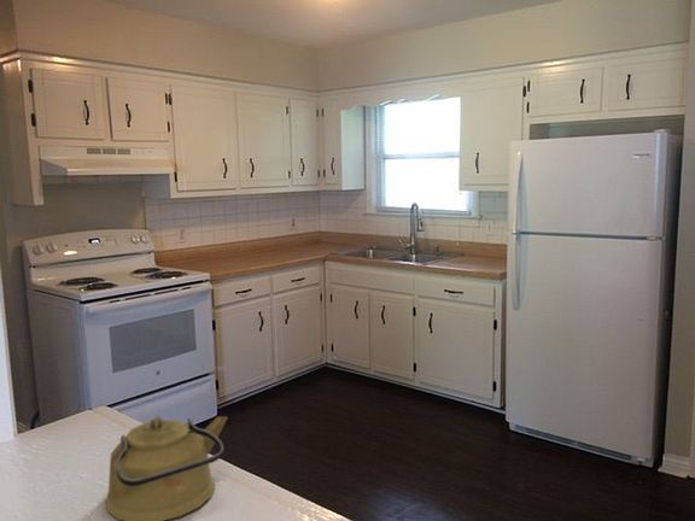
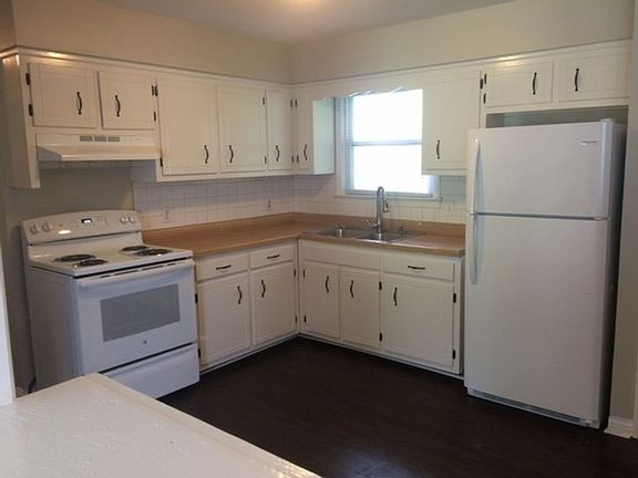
- kettle (170, 452)
